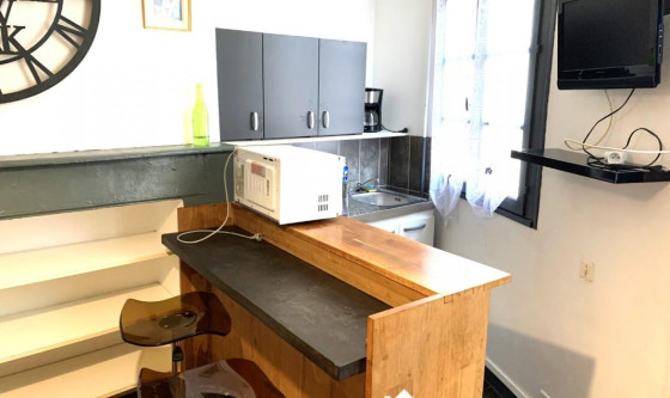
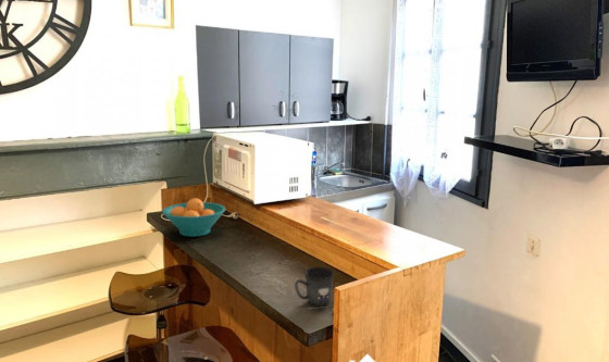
+ mug (313, 288)
+ fruit bowl (194, 215)
